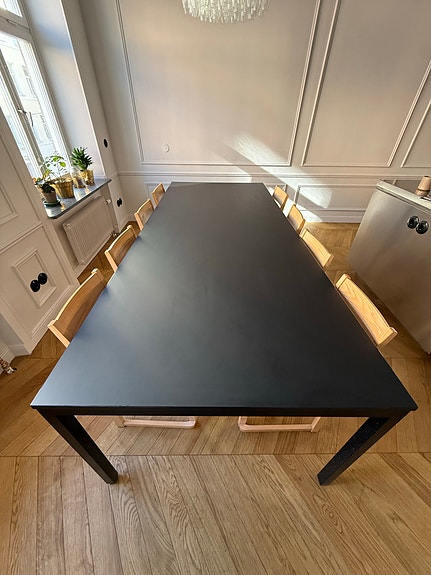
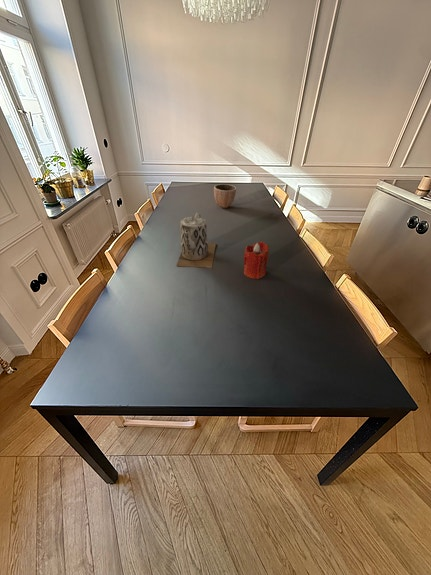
+ decorative bowl (224, 197)
+ candle (256, 258)
+ teapot (196, 234)
